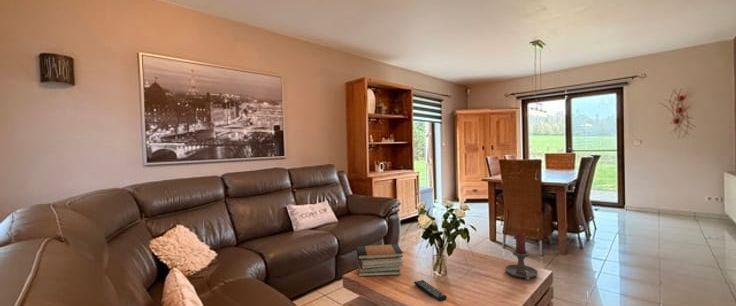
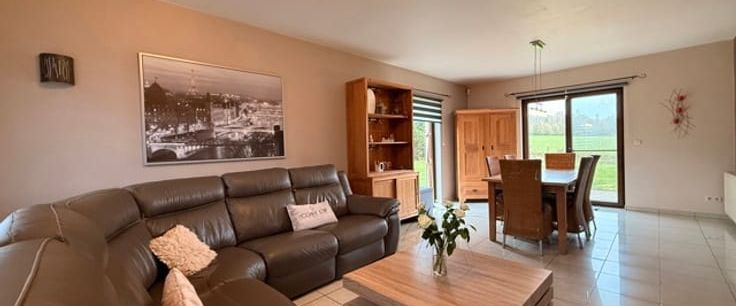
- remote control (429, 289)
- book stack (379, 260)
- candle holder (522, 254)
